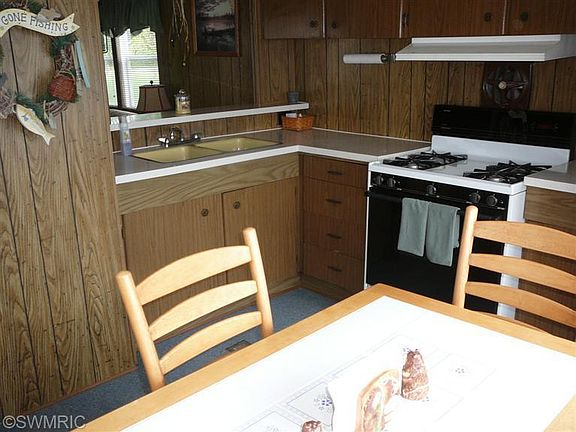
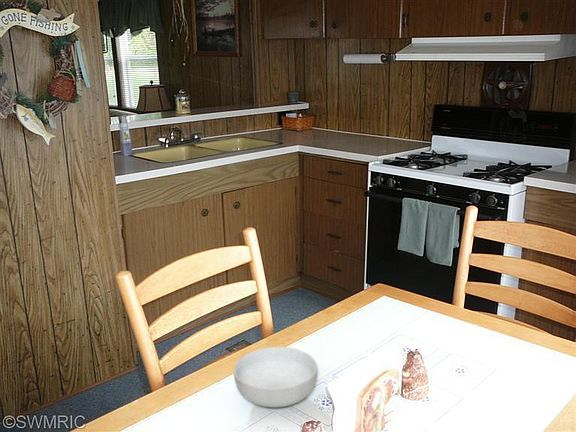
+ cereal bowl (276, 381)
